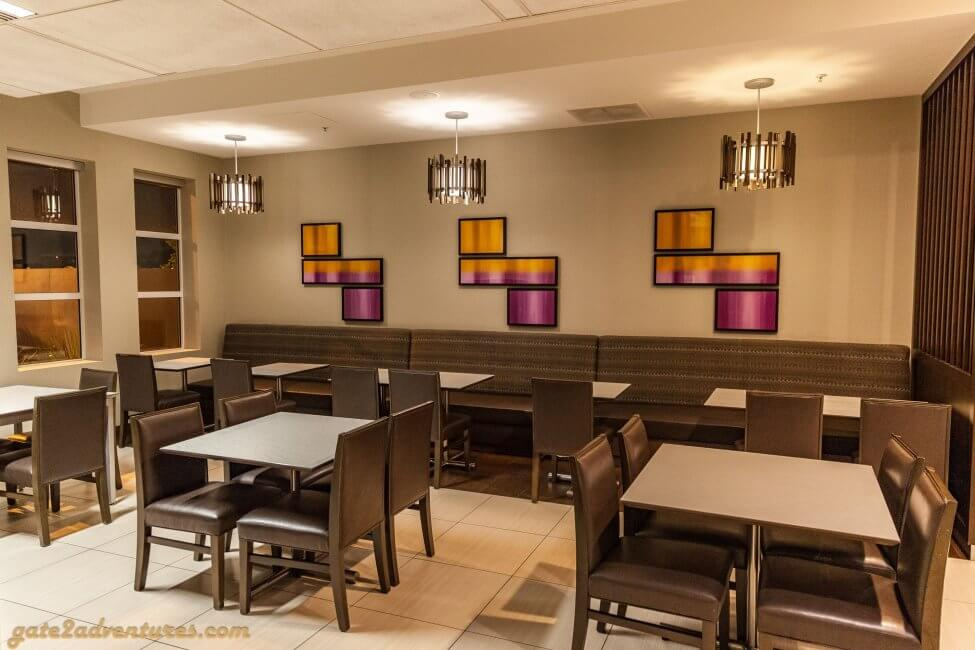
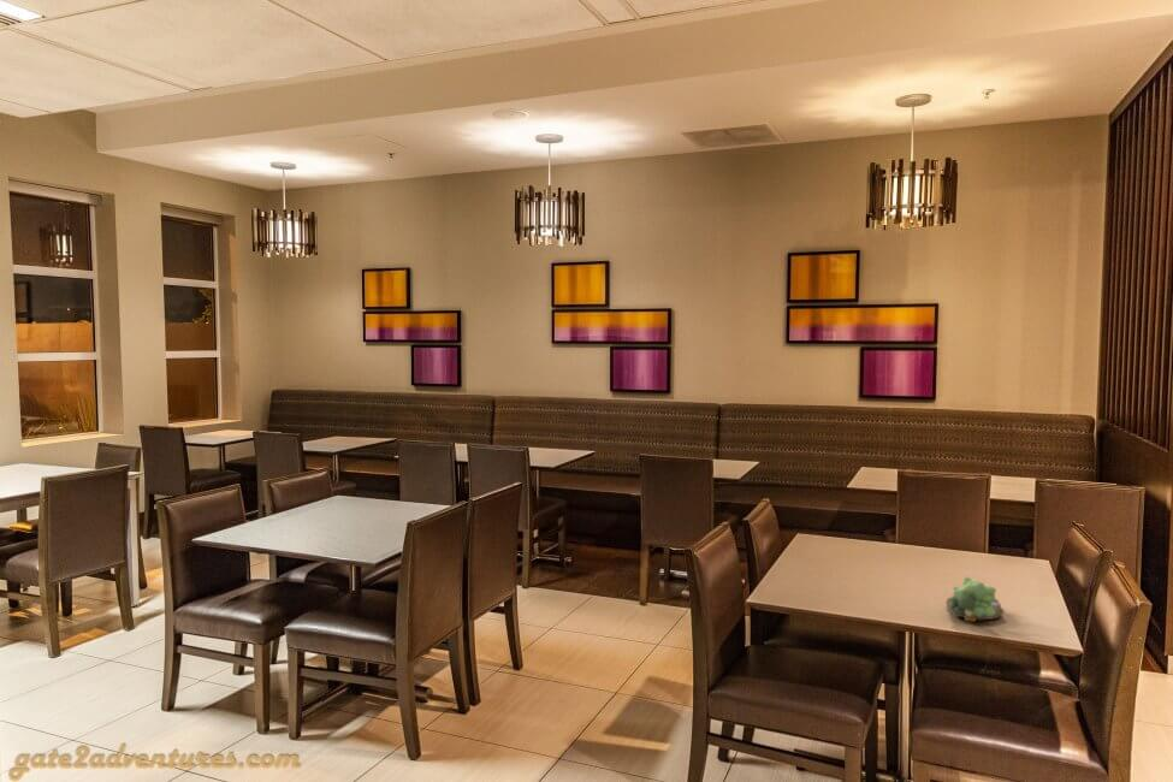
+ plant (973, 594)
